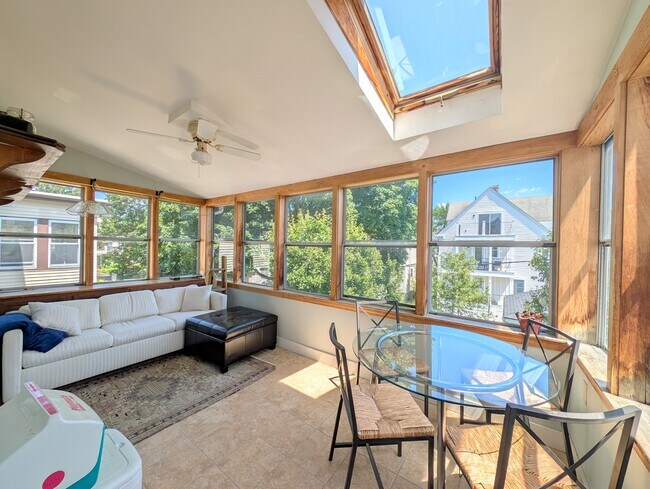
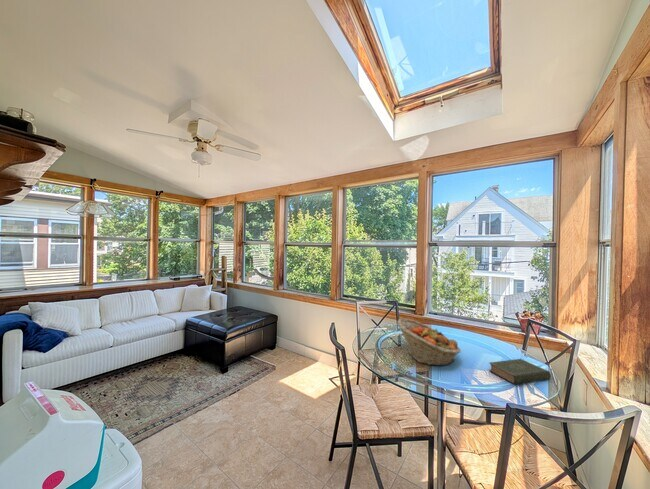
+ book (518, 371)
+ fruit basket (426, 339)
